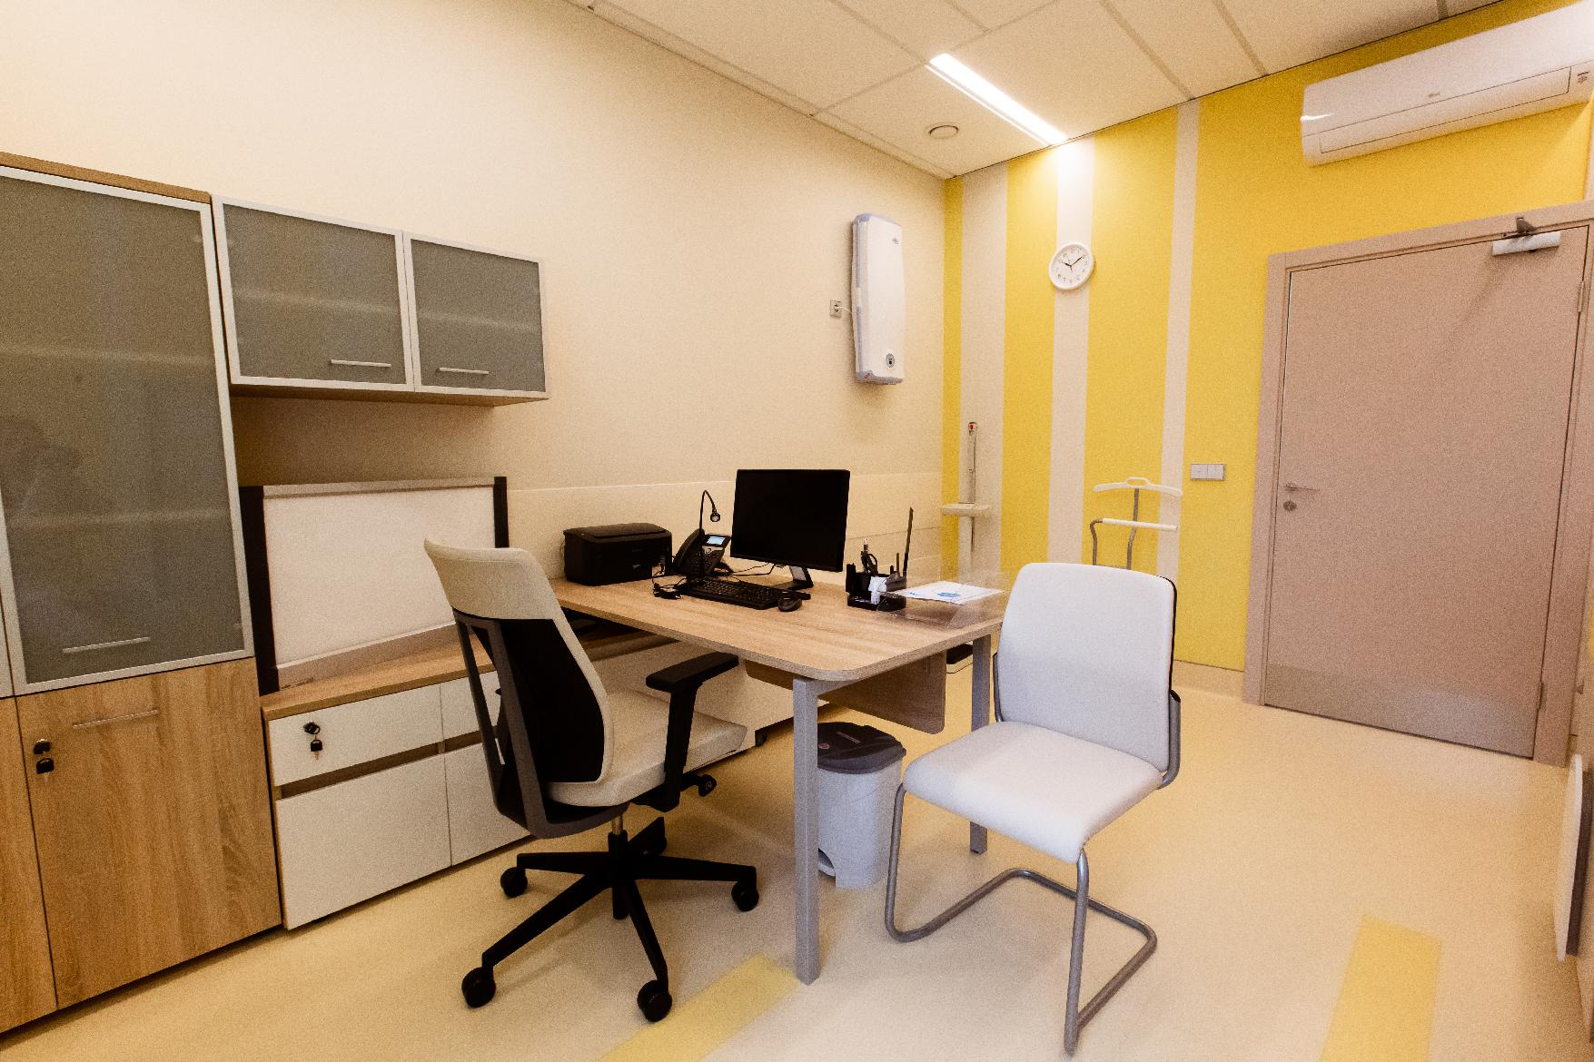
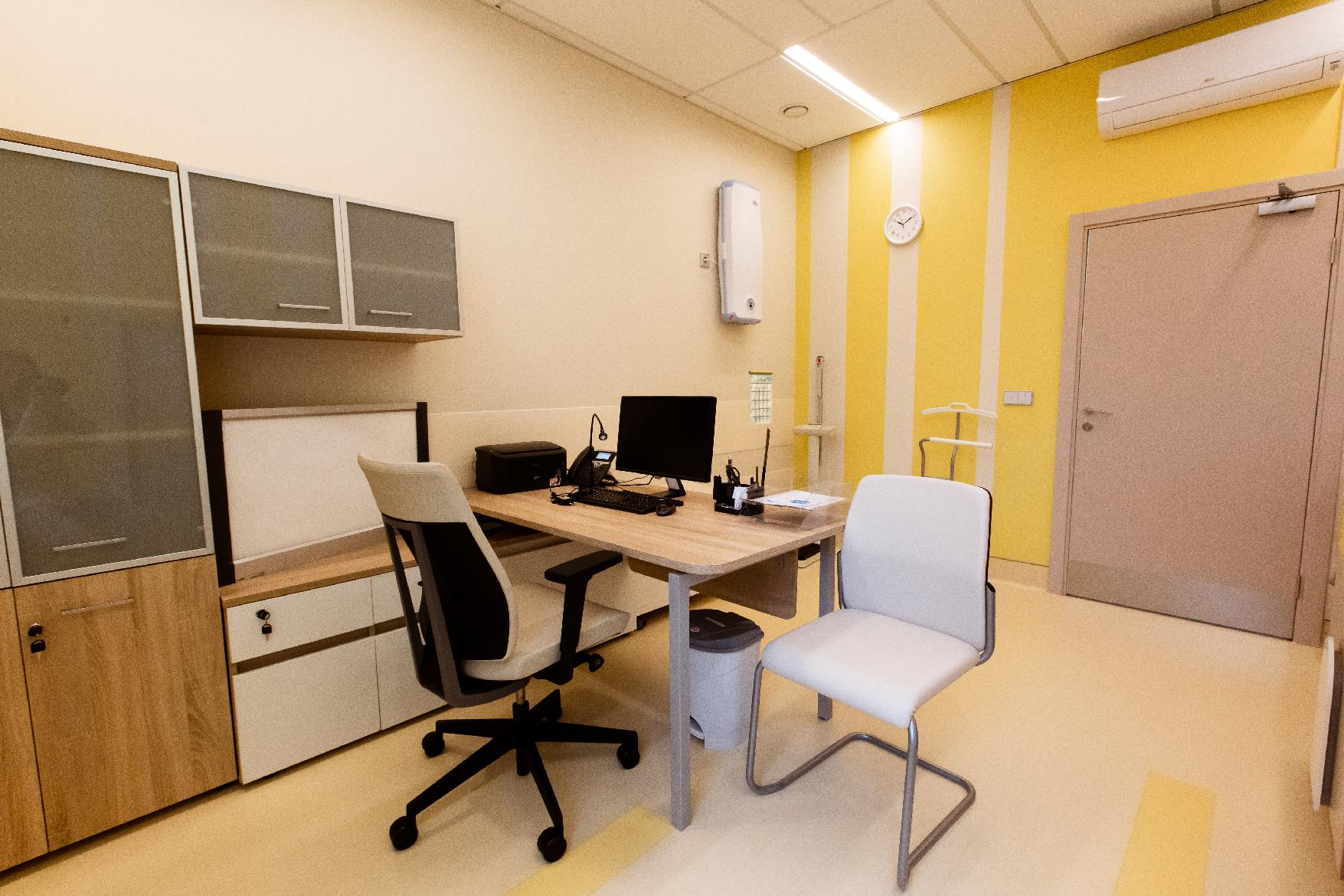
+ calendar (760, 391)
